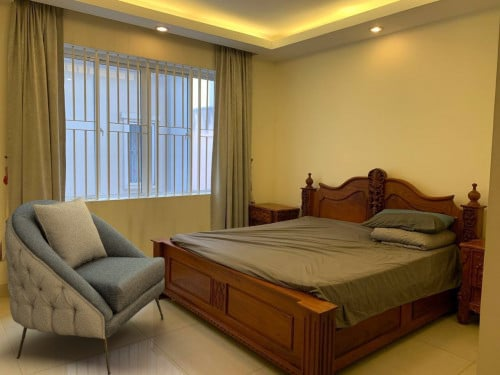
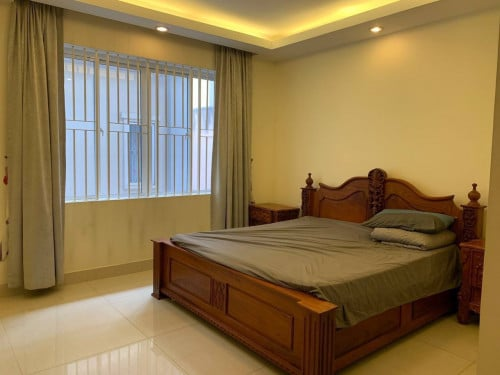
- armchair (86, 270)
